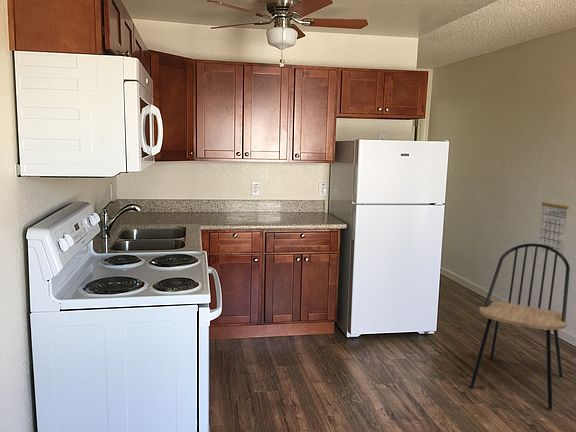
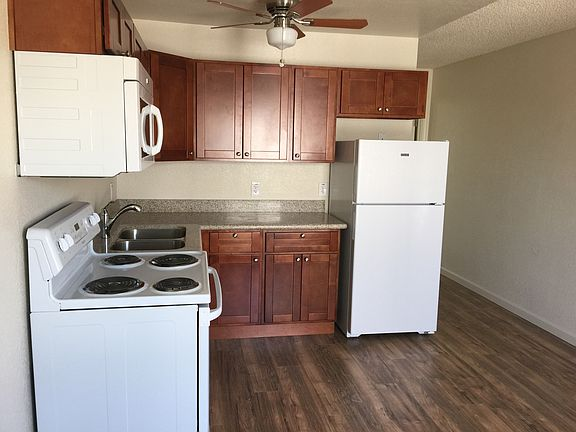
- dining chair (523, 317)
- calendar (553, 223)
